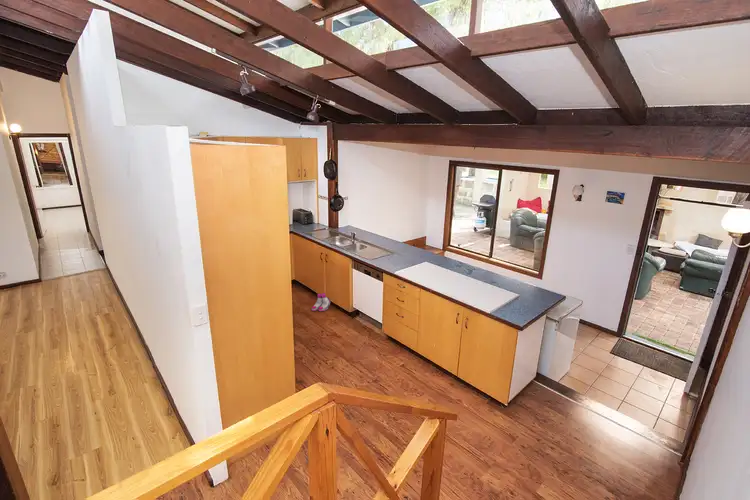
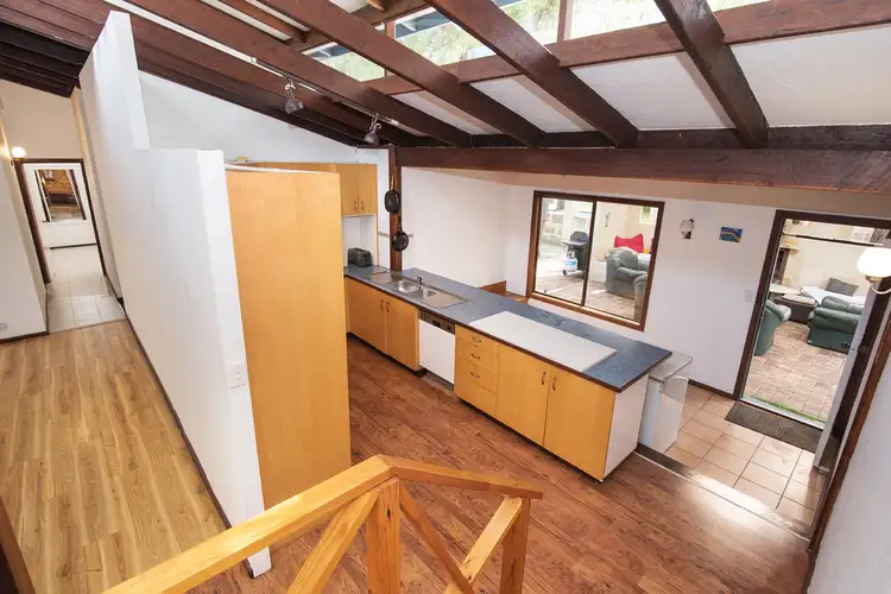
- boots (320, 301)
